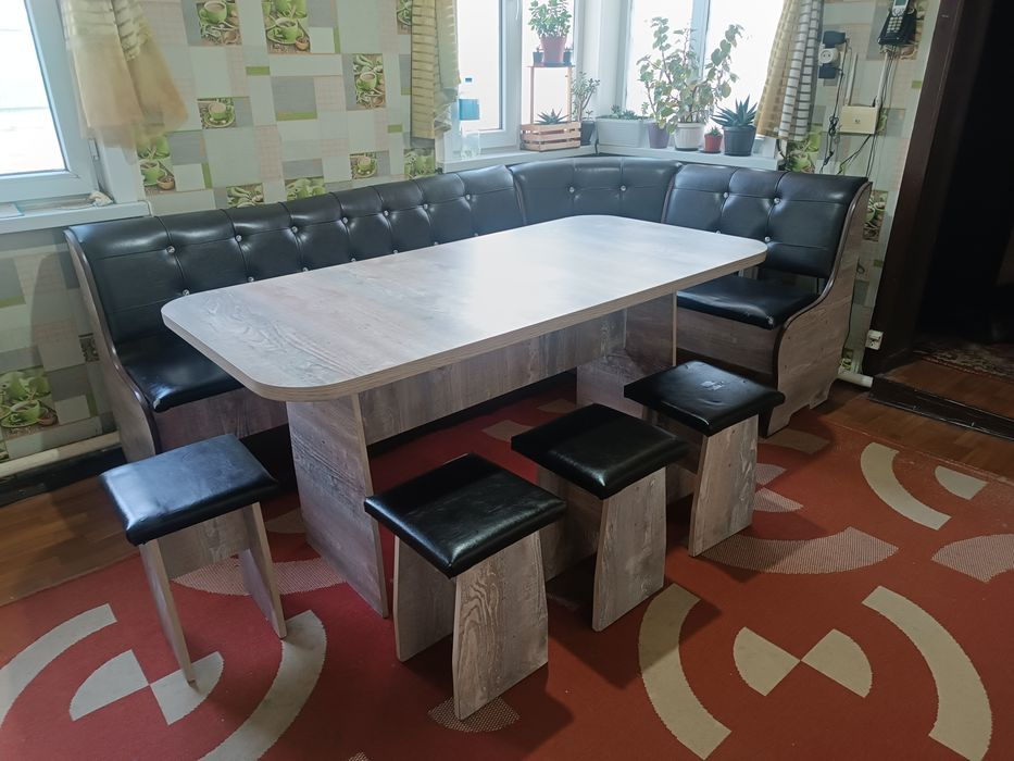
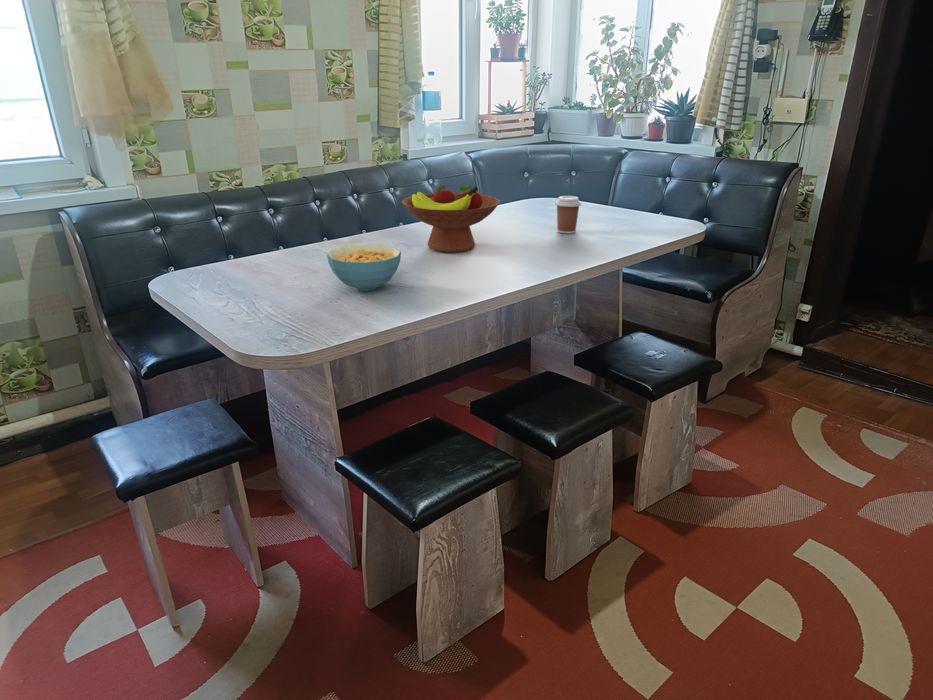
+ fruit bowl (451, 215)
+ cereal bowl (365, 270)
+ coffee cup (567, 214)
